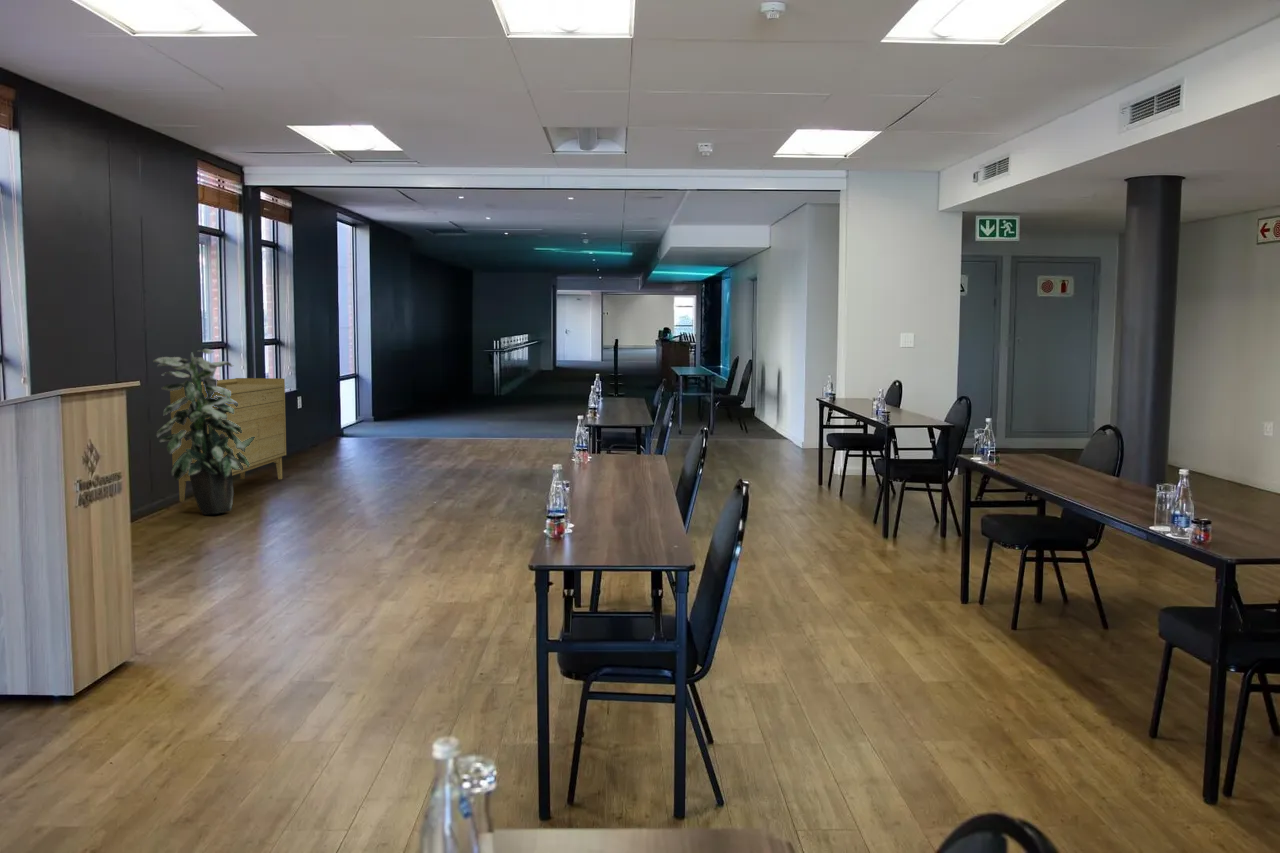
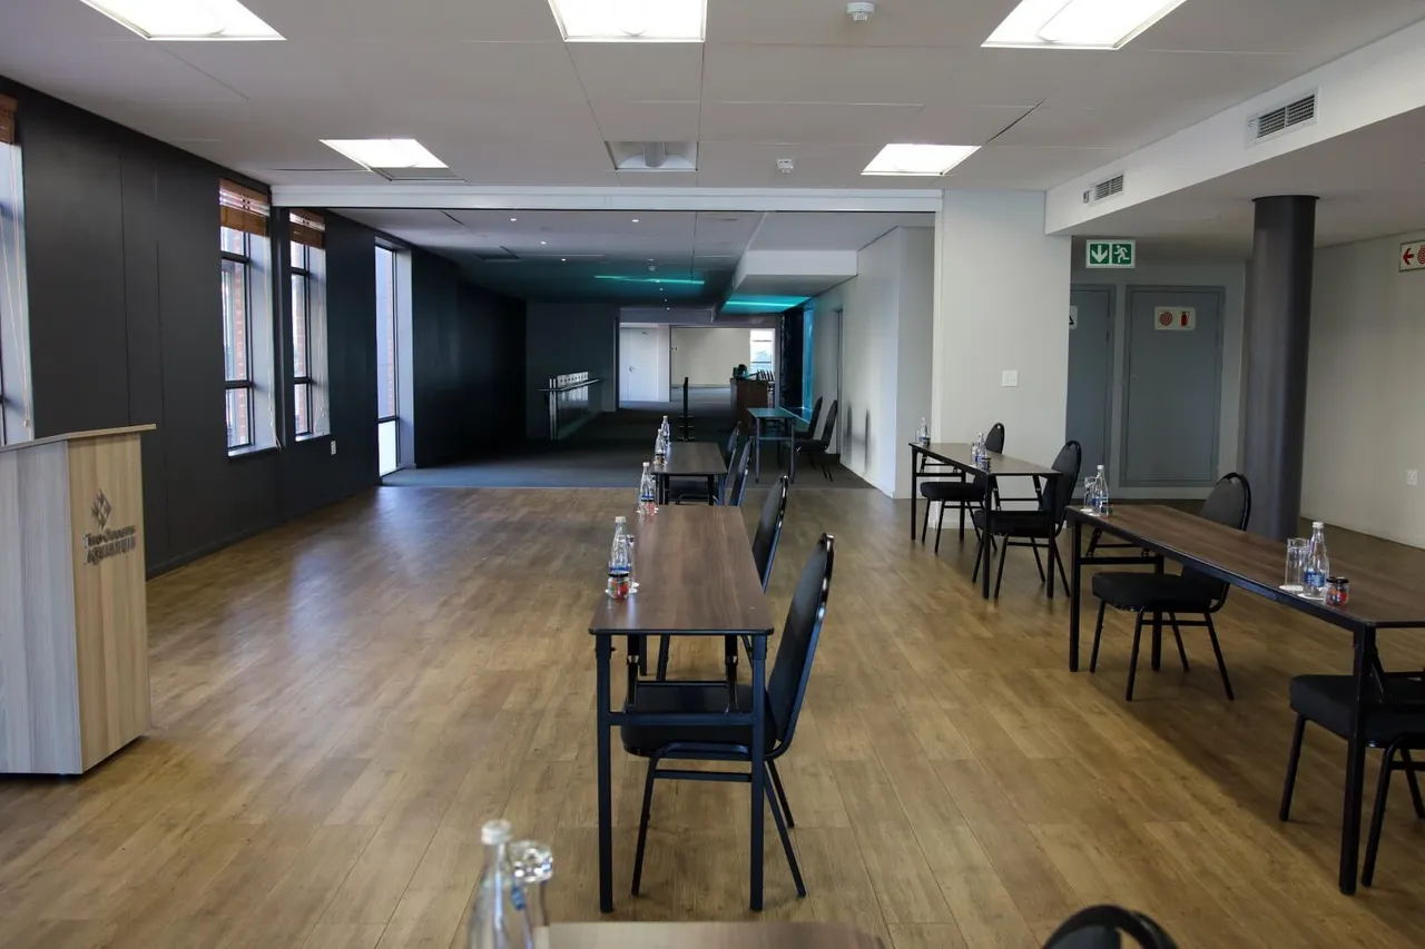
- indoor plant (203, 432)
- sideboard (234, 434)
